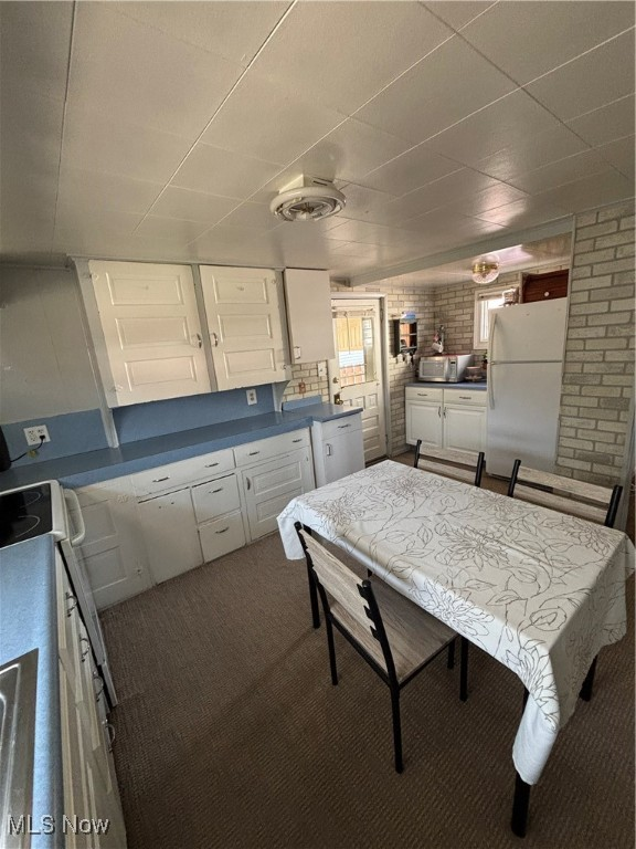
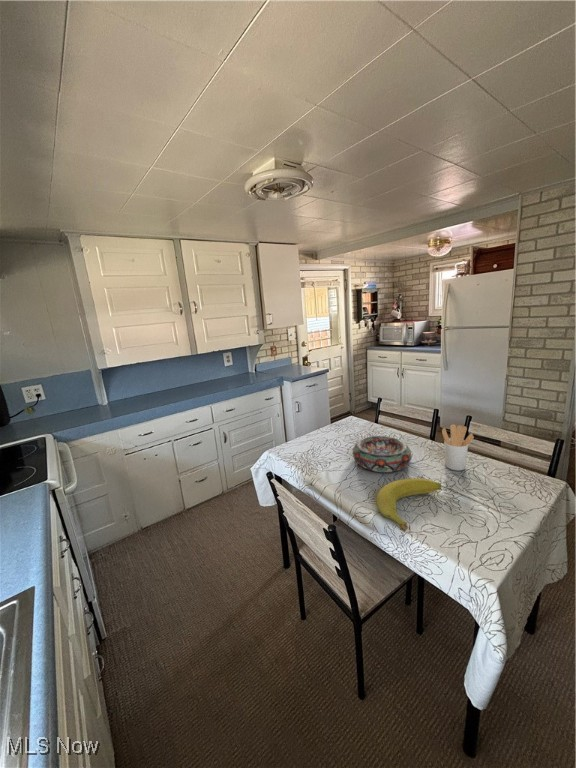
+ banana (409, 495)
+ decorative bowl (381, 453)
+ utensil holder (456, 446)
